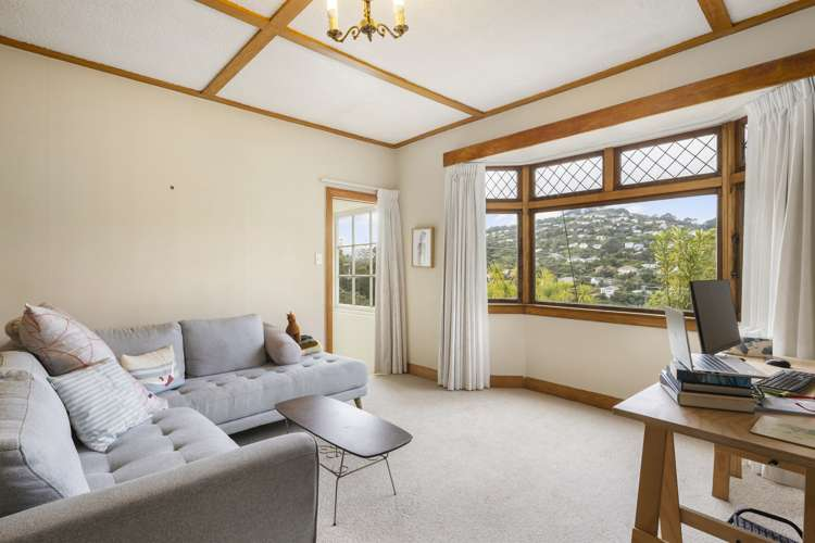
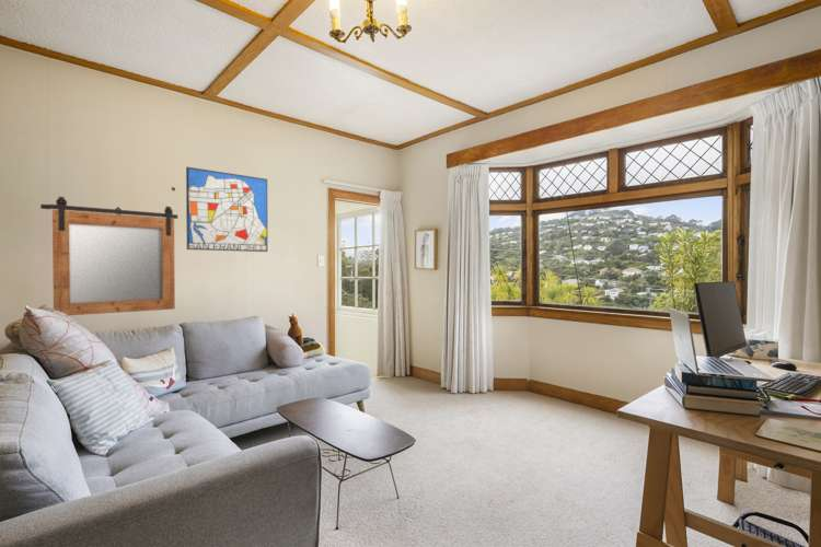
+ wall art (229, 211)
+ mirror (116, 257)
